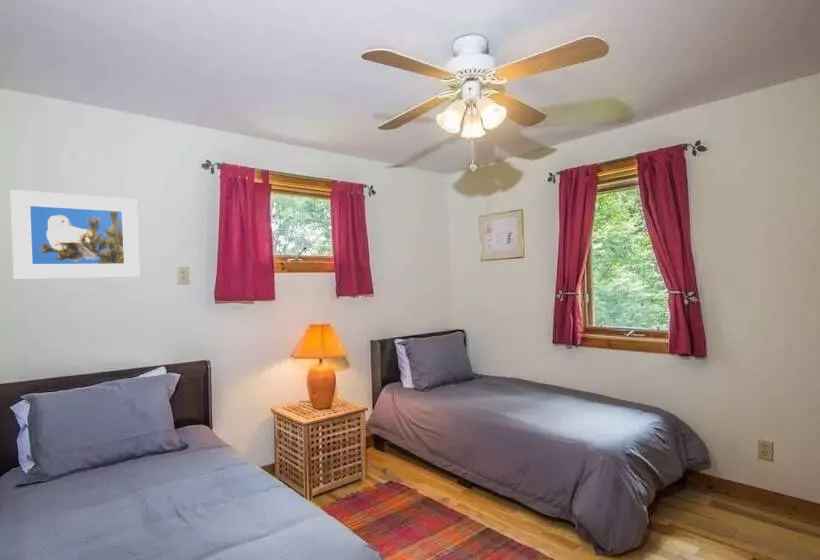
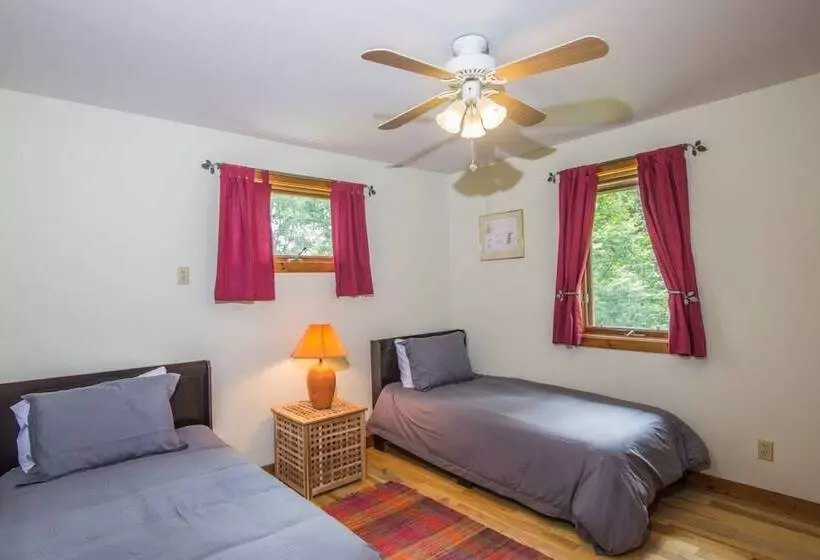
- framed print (79, 236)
